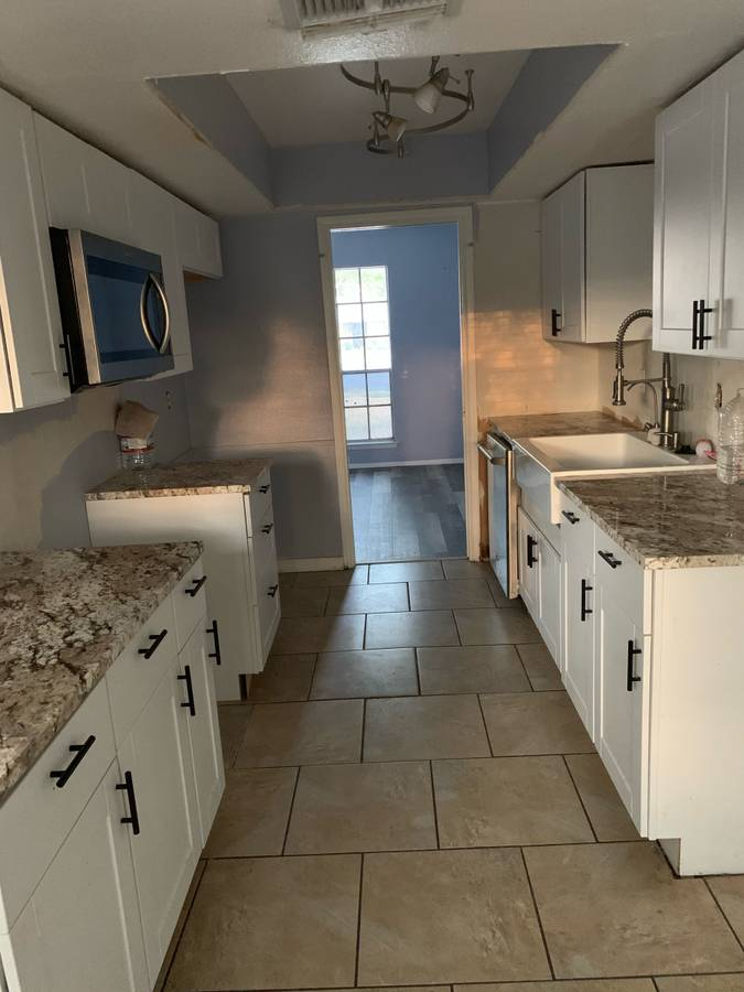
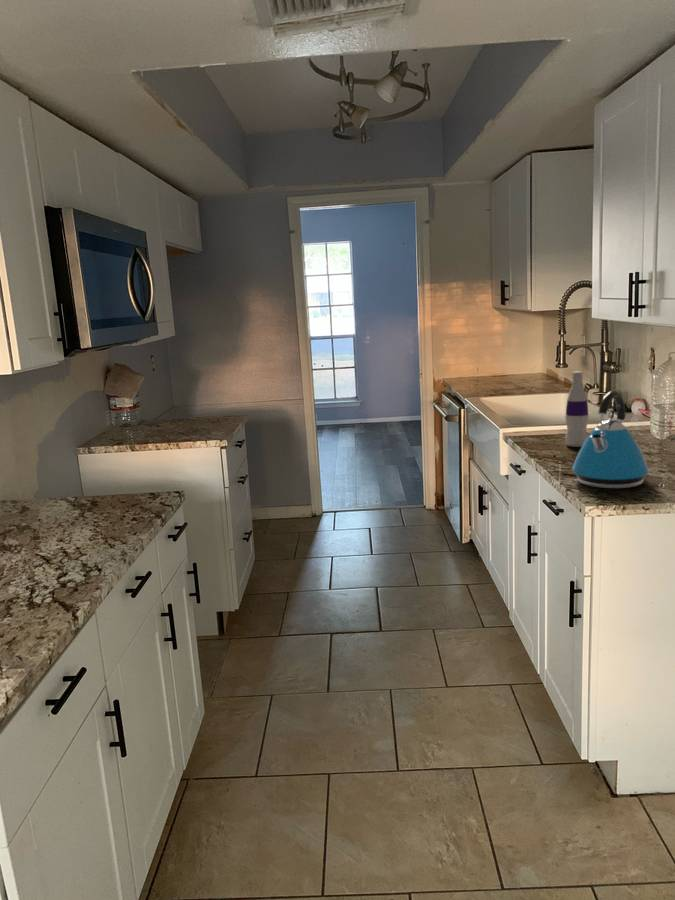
+ kettle (611, 435)
+ bottle (577, 408)
